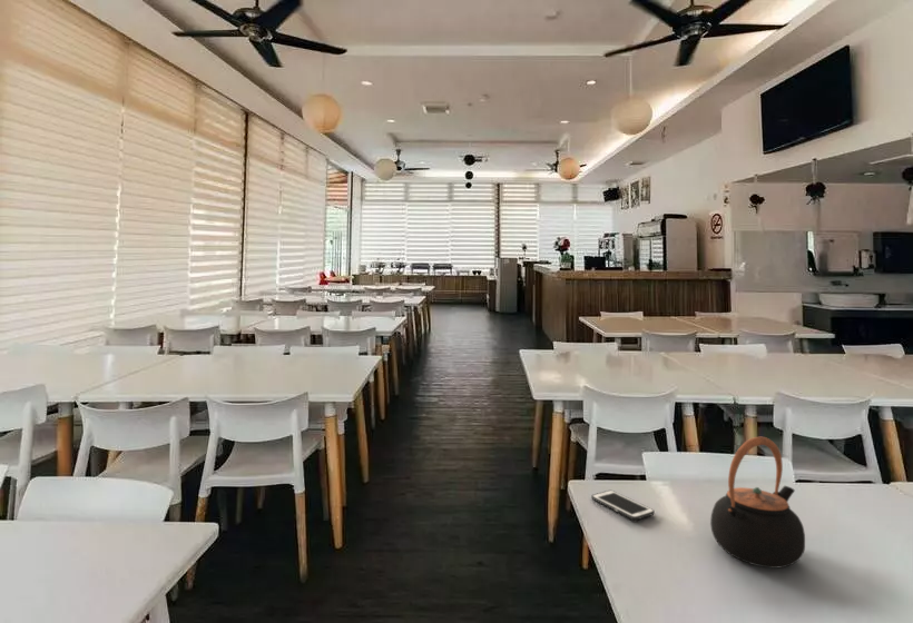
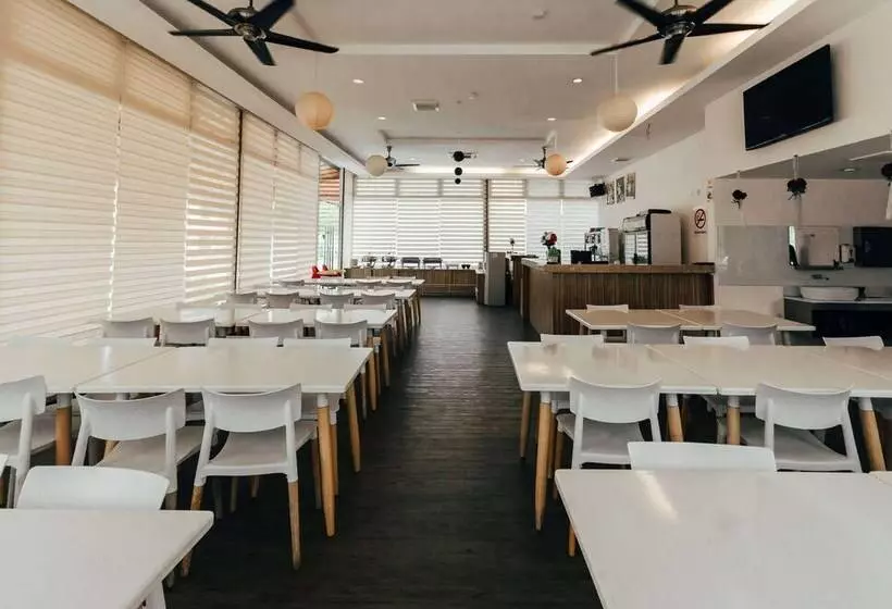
- teapot (762, 493)
- cell phone (621, 504)
